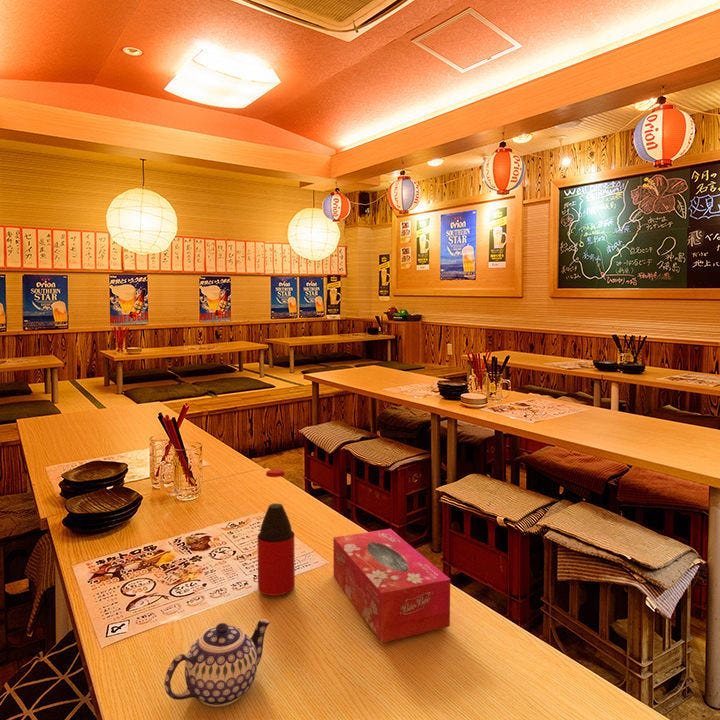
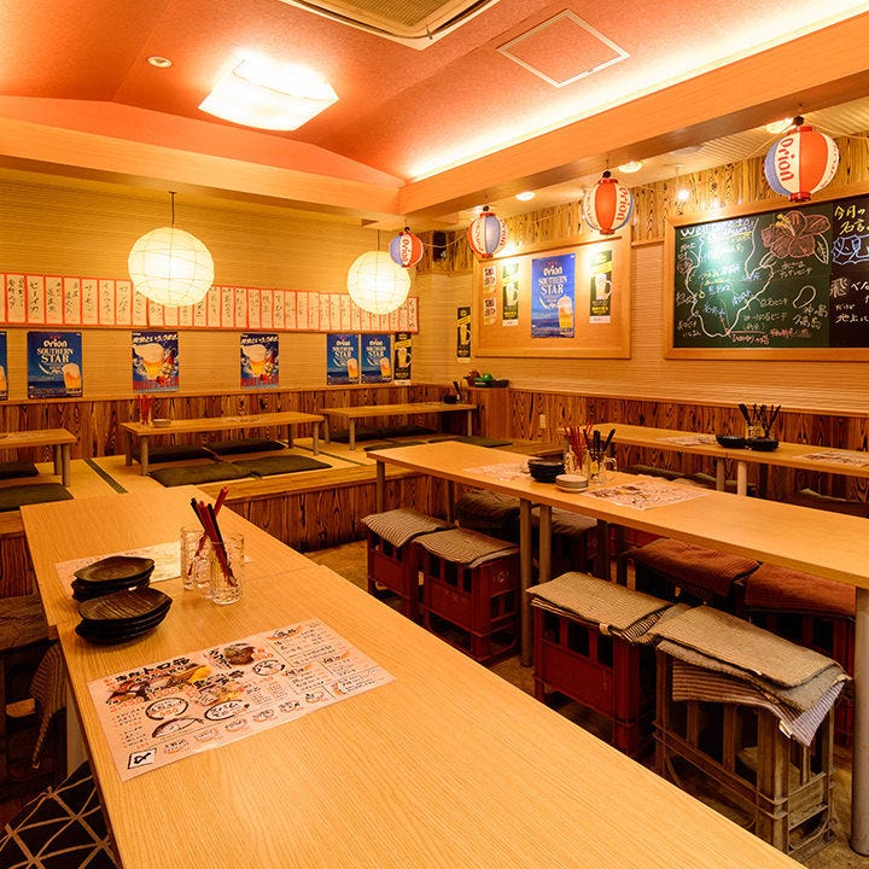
- teapot (220, 657)
- tissue box (386, 578)
- bottle (275, 530)
